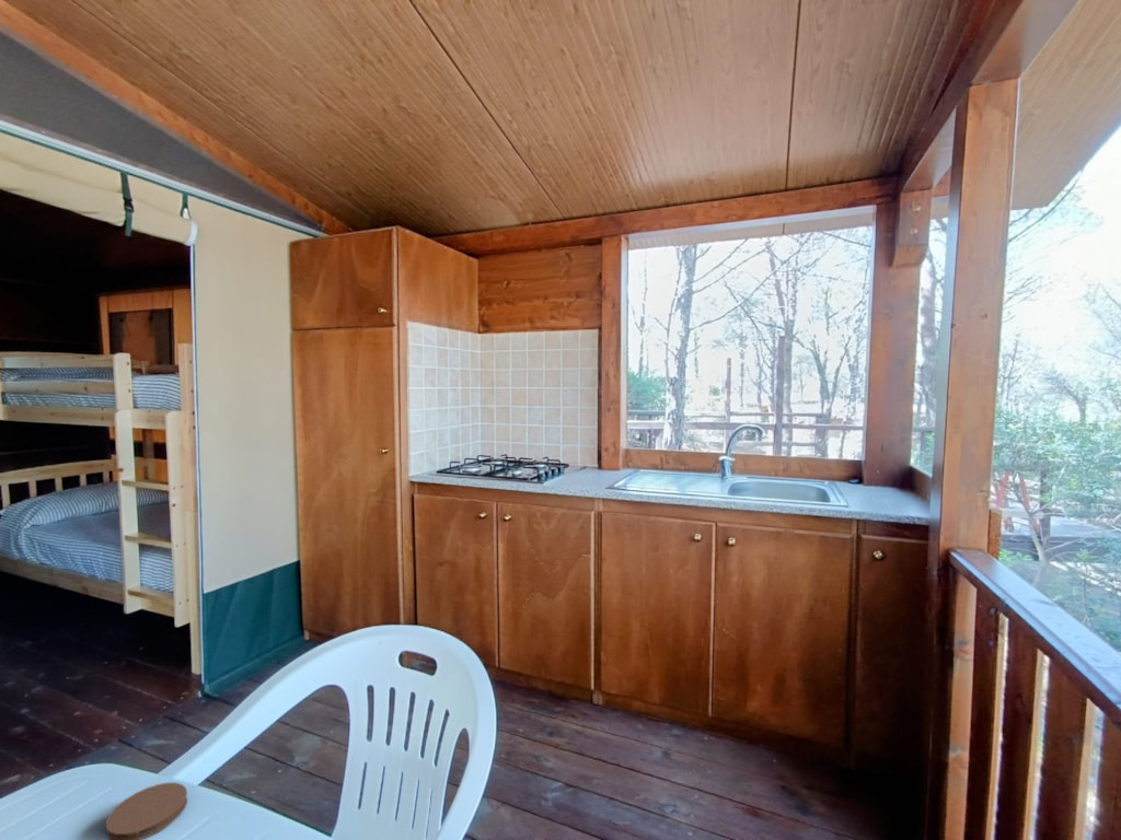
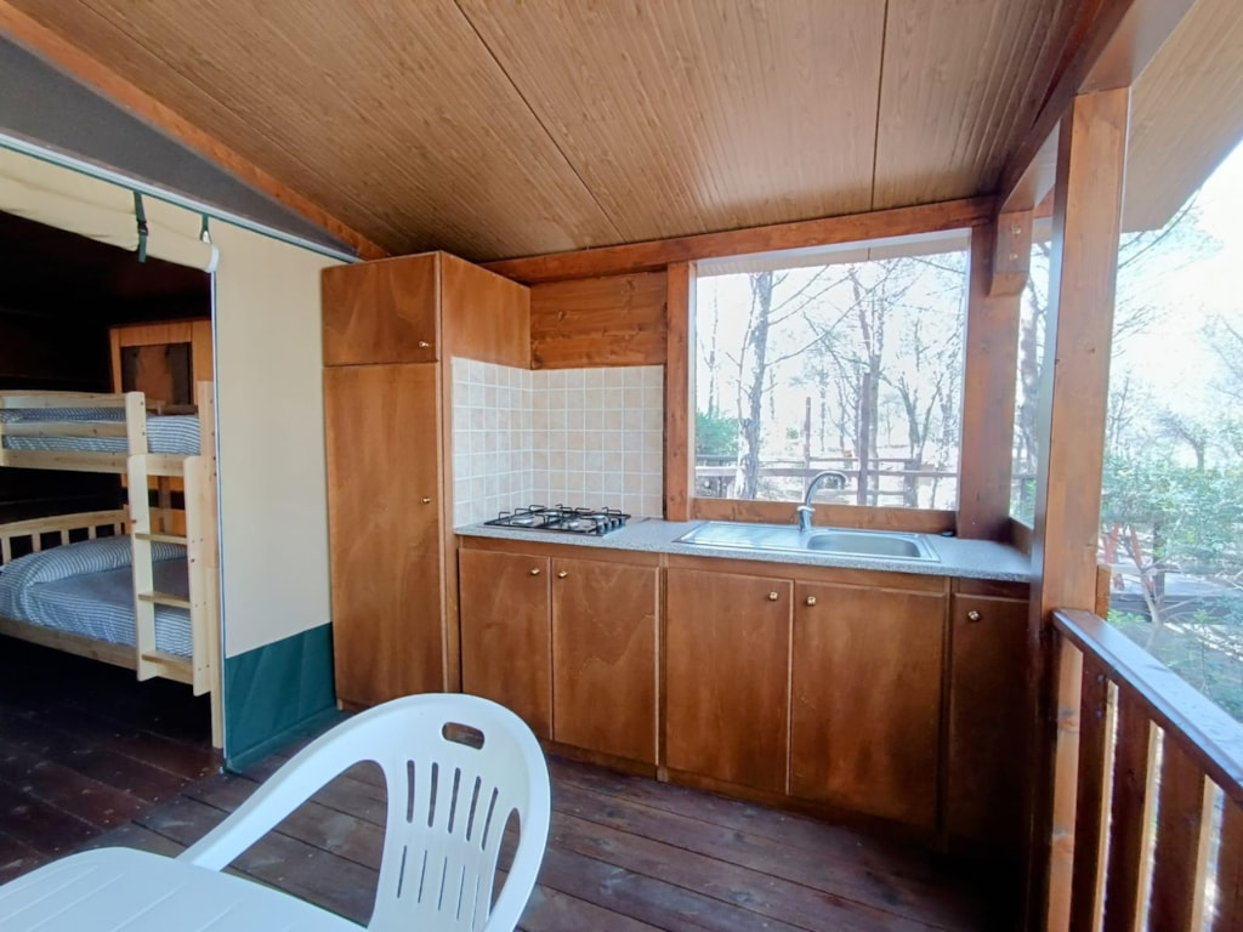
- coaster (148, 810)
